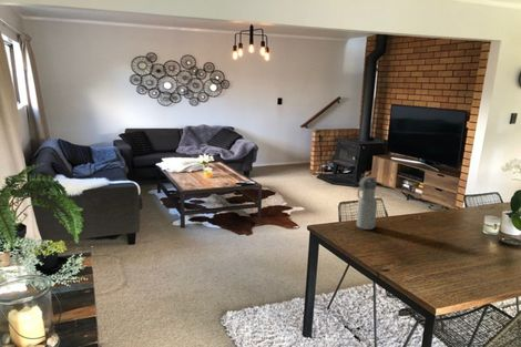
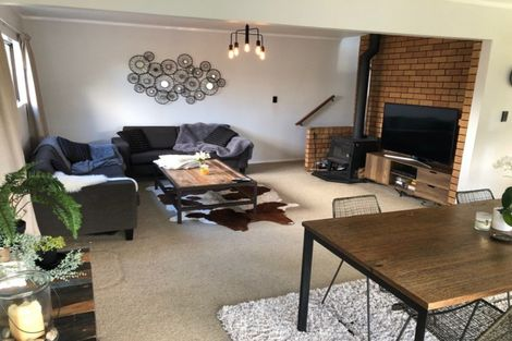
- water bottle (367, 202)
